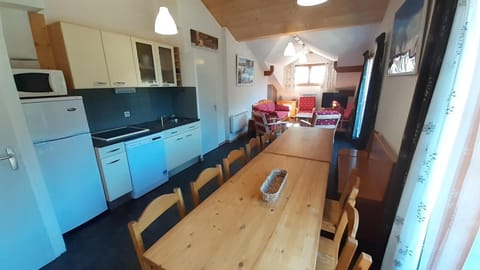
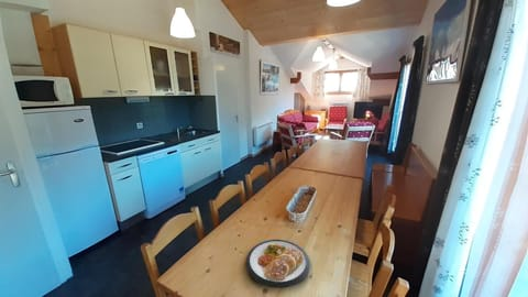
+ dish (277, 258)
